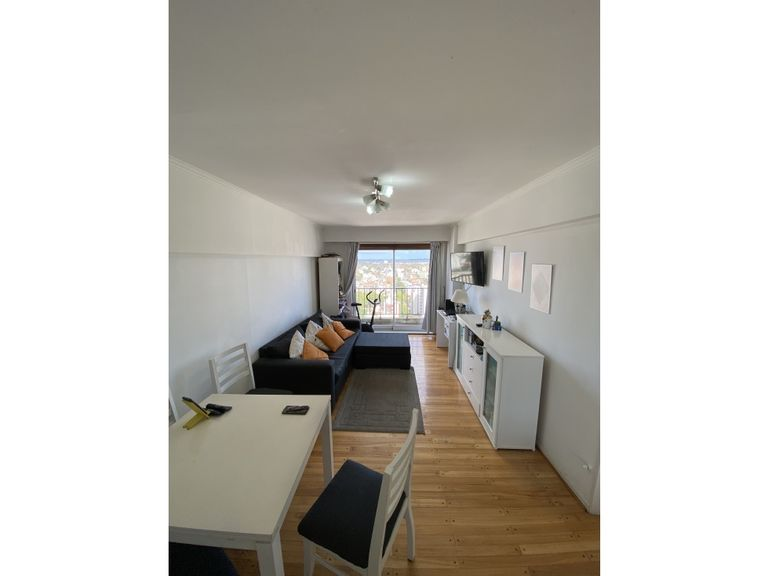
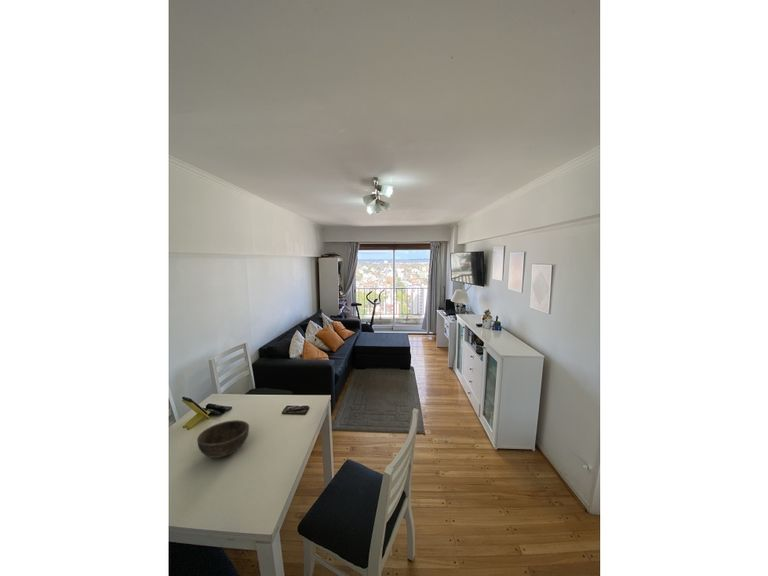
+ bowl (224, 442)
